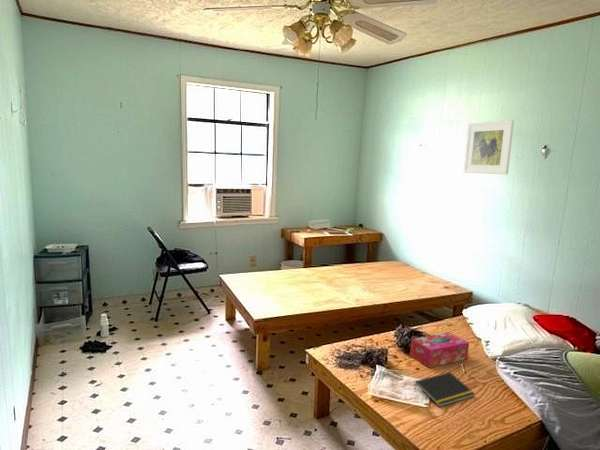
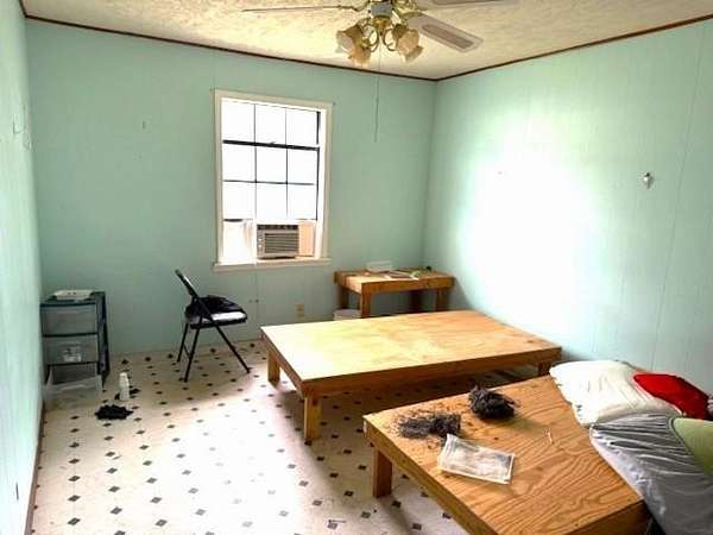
- tissue box (439, 349)
- notepad (445, 388)
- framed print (487, 148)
